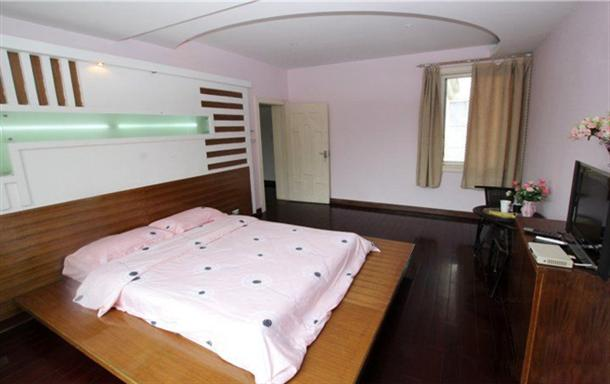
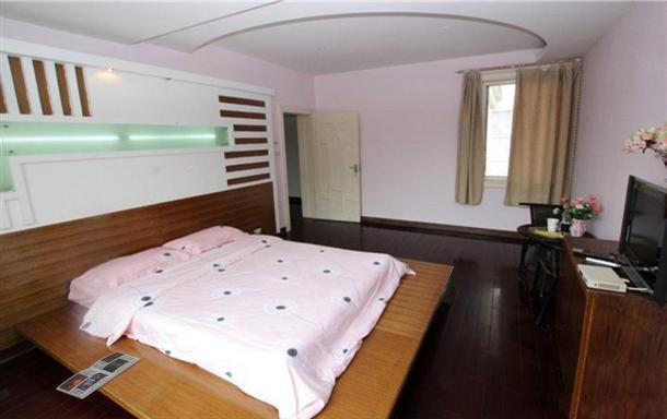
+ magazine (101, 371)
